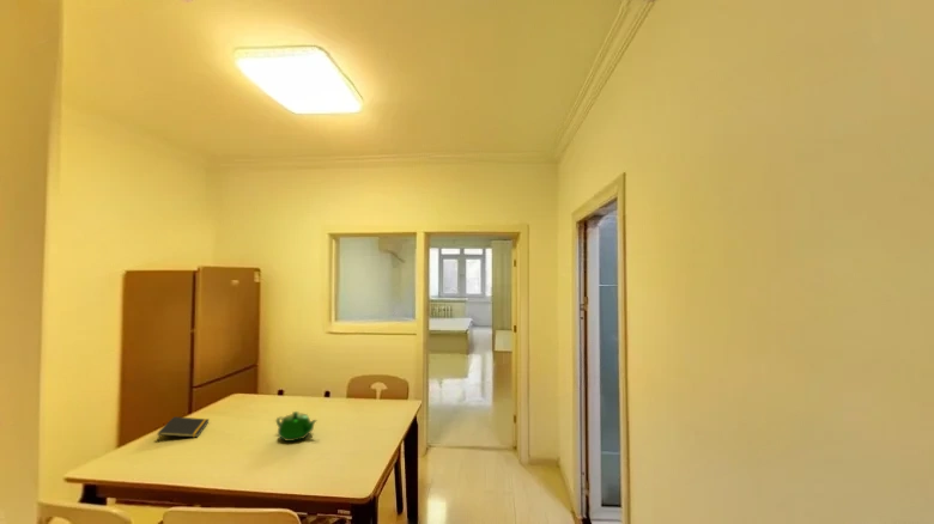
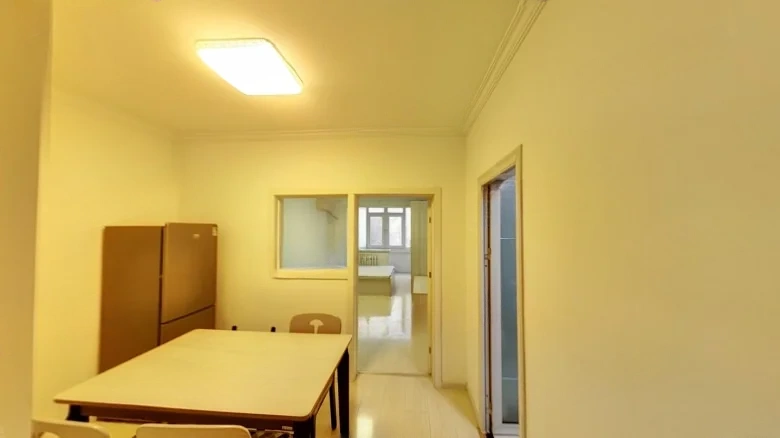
- notepad (184, 426)
- teapot (296, 425)
